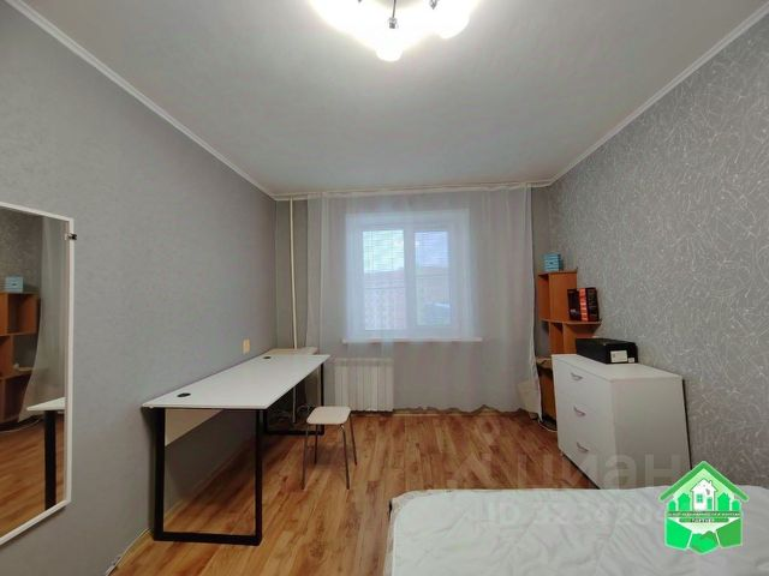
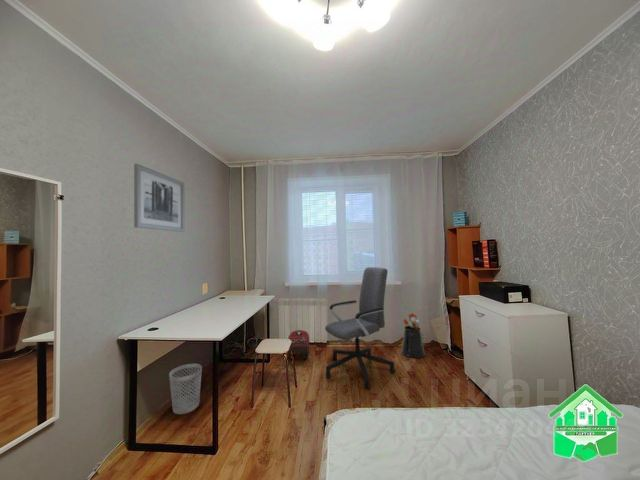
+ office chair (359, 319)
+ watering can (412, 334)
+ wastebasket (186, 388)
+ backpack (298, 345)
+ wall art (162, 202)
